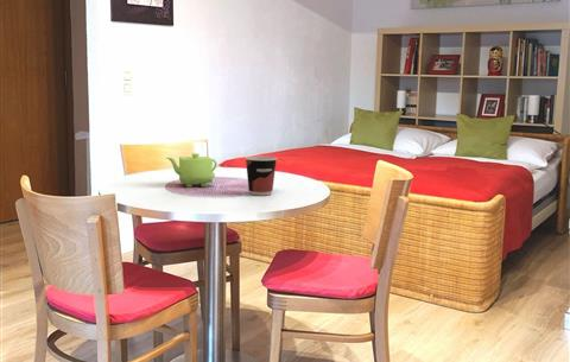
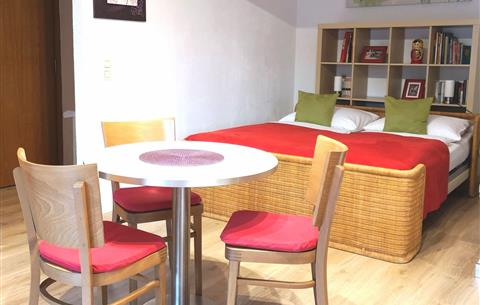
- cup (260, 176)
- teapot (191, 169)
